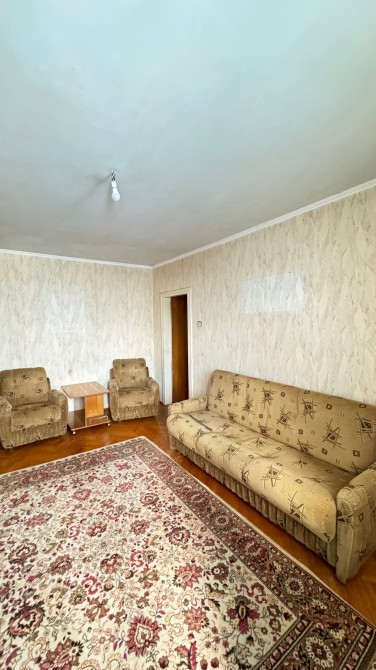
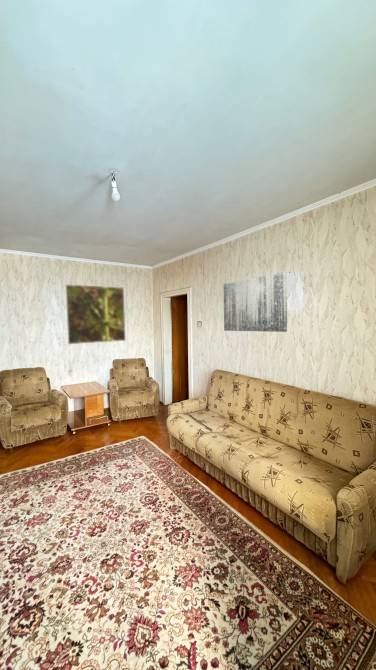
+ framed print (97, 314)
+ wall art (251, 305)
